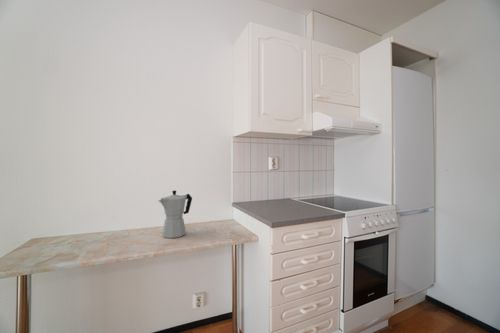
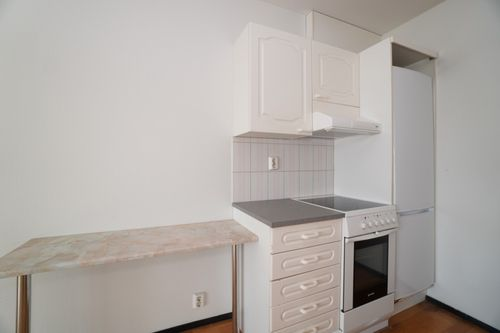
- moka pot (176, 212)
